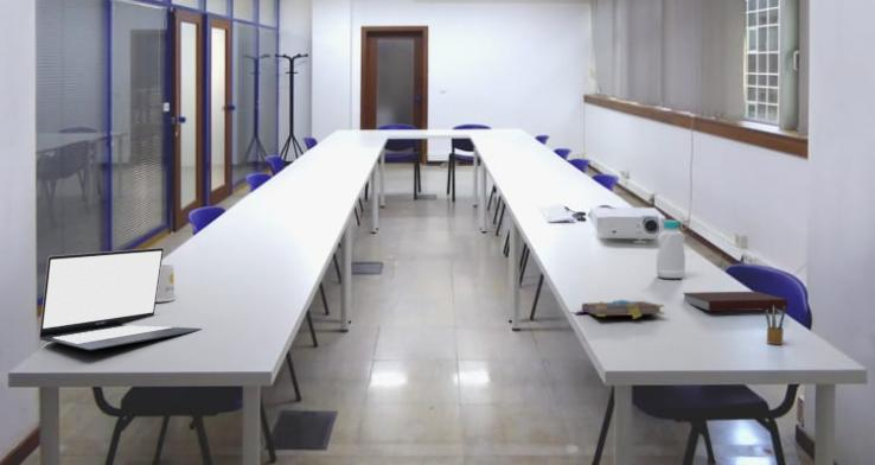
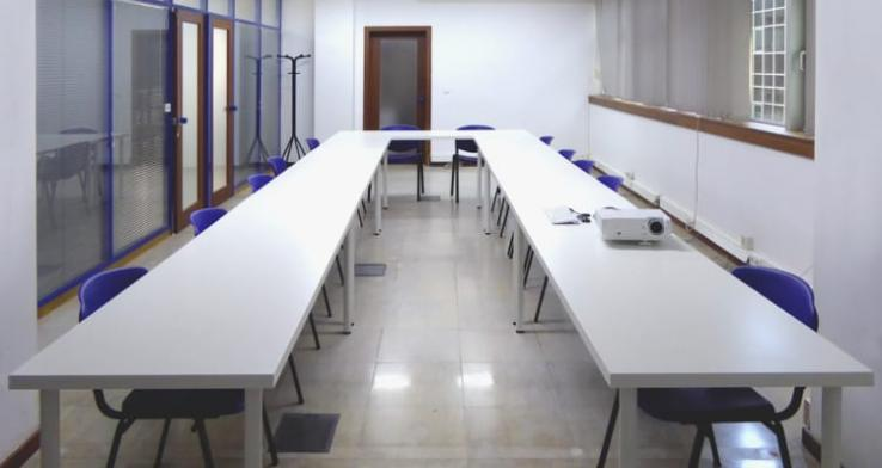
- pencil box (775, 324)
- mug (159, 284)
- bottle (670, 248)
- laptop (122, 294)
- notebook (733, 300)
- book (615, 307)
